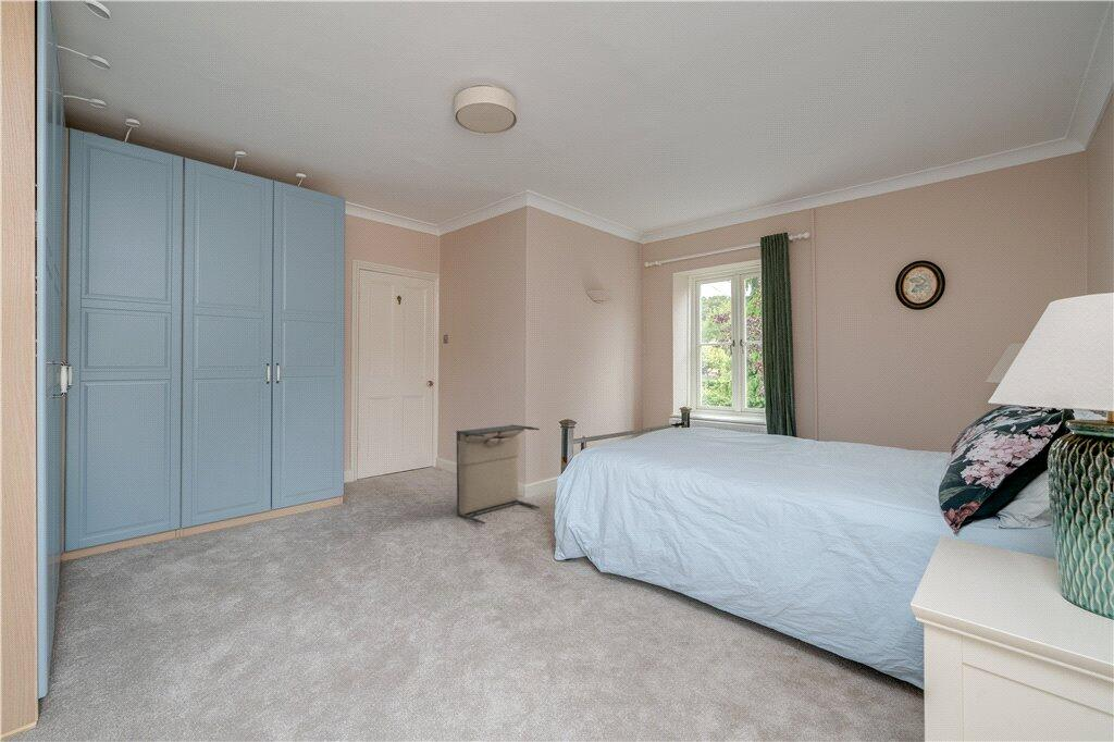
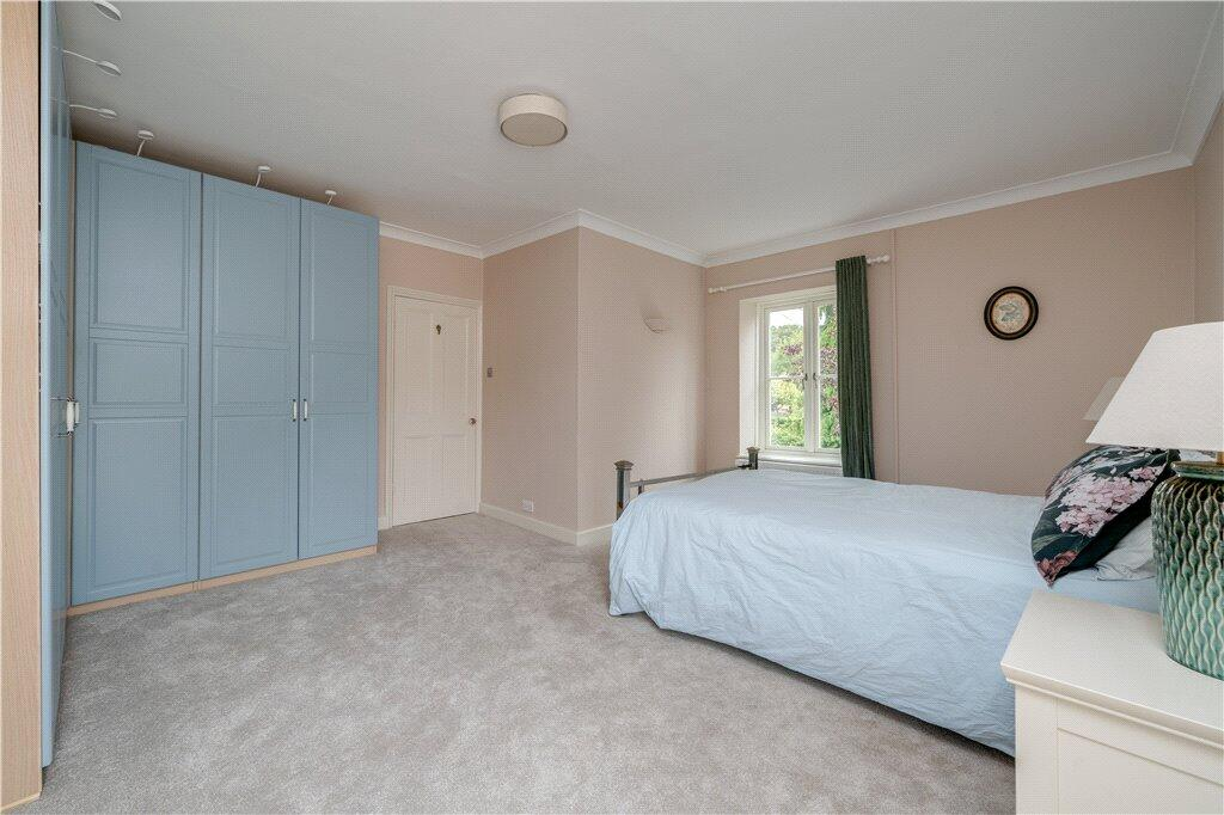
- laundry hamper (499, 470)
